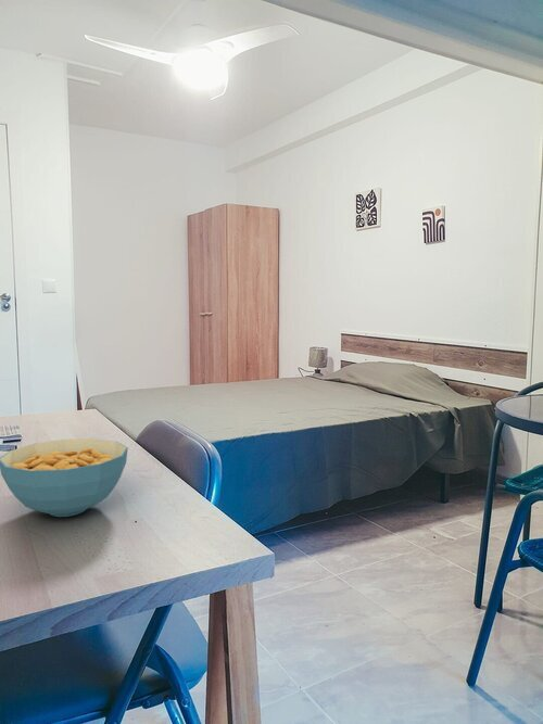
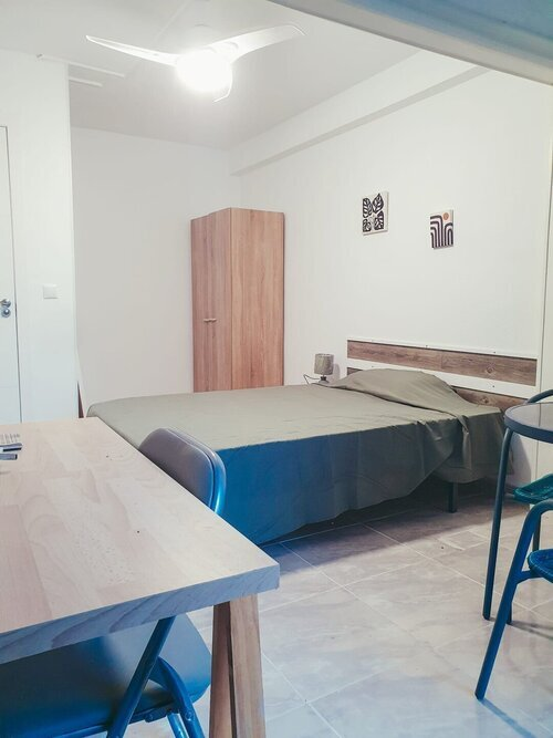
- cereal bowl (66, 481)
